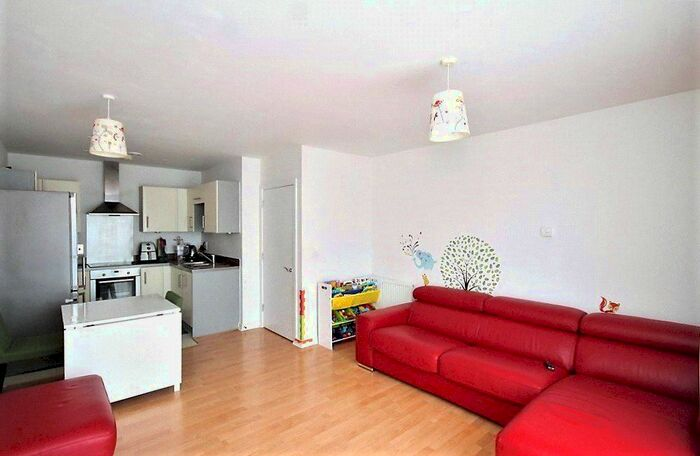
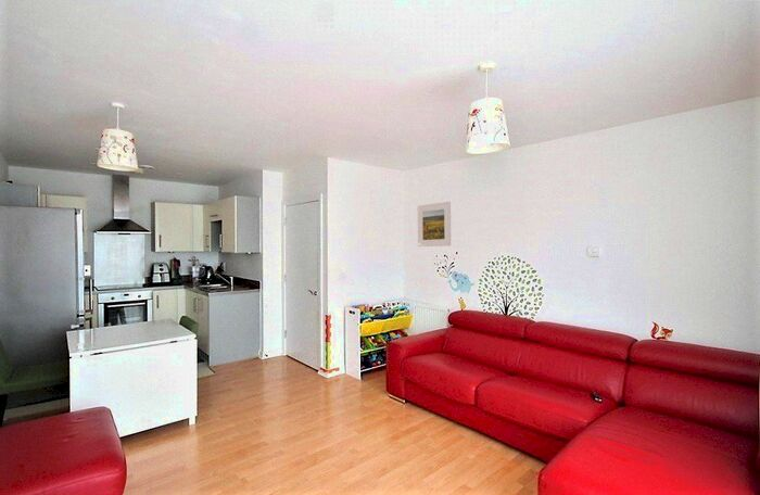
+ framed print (433, 225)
